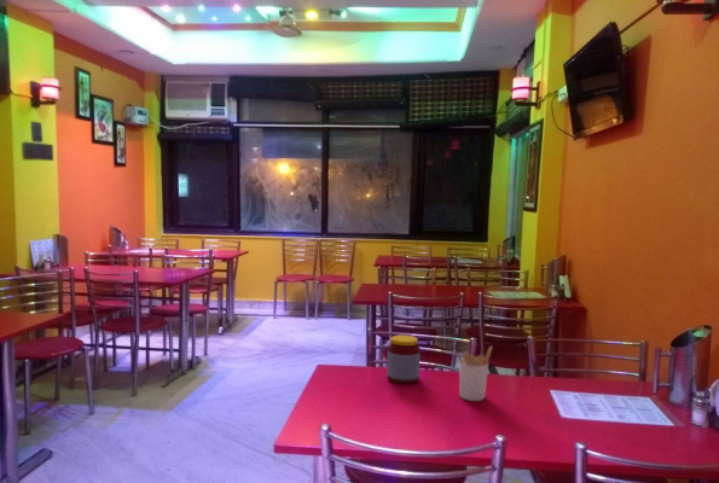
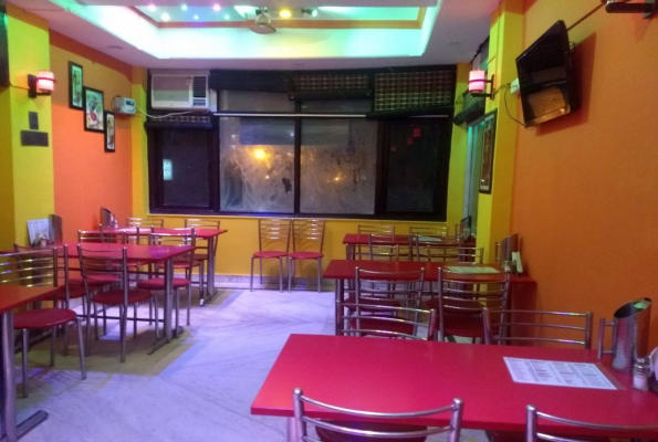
- utensil holder (472, 372)
- jar (404, 357)
